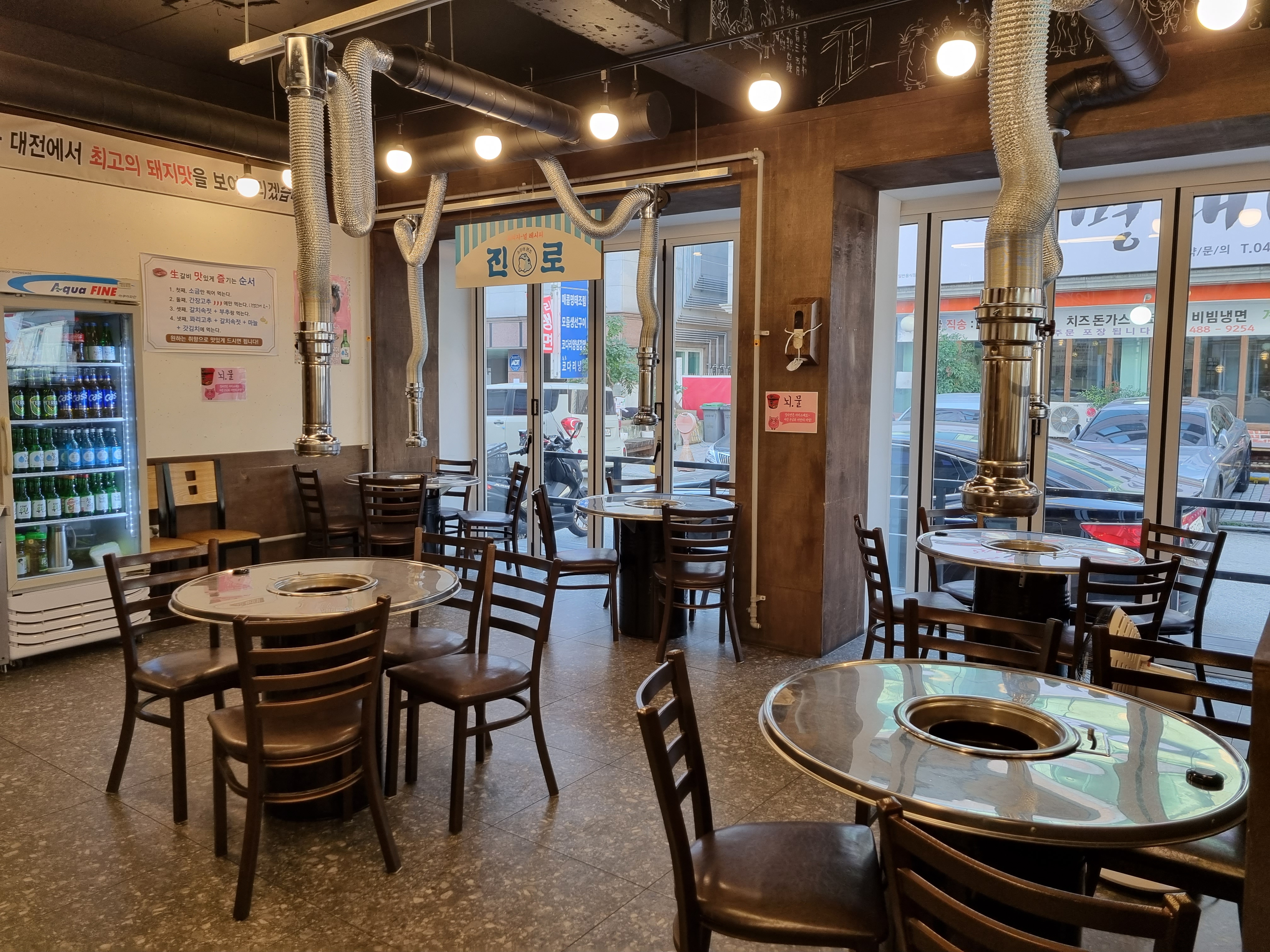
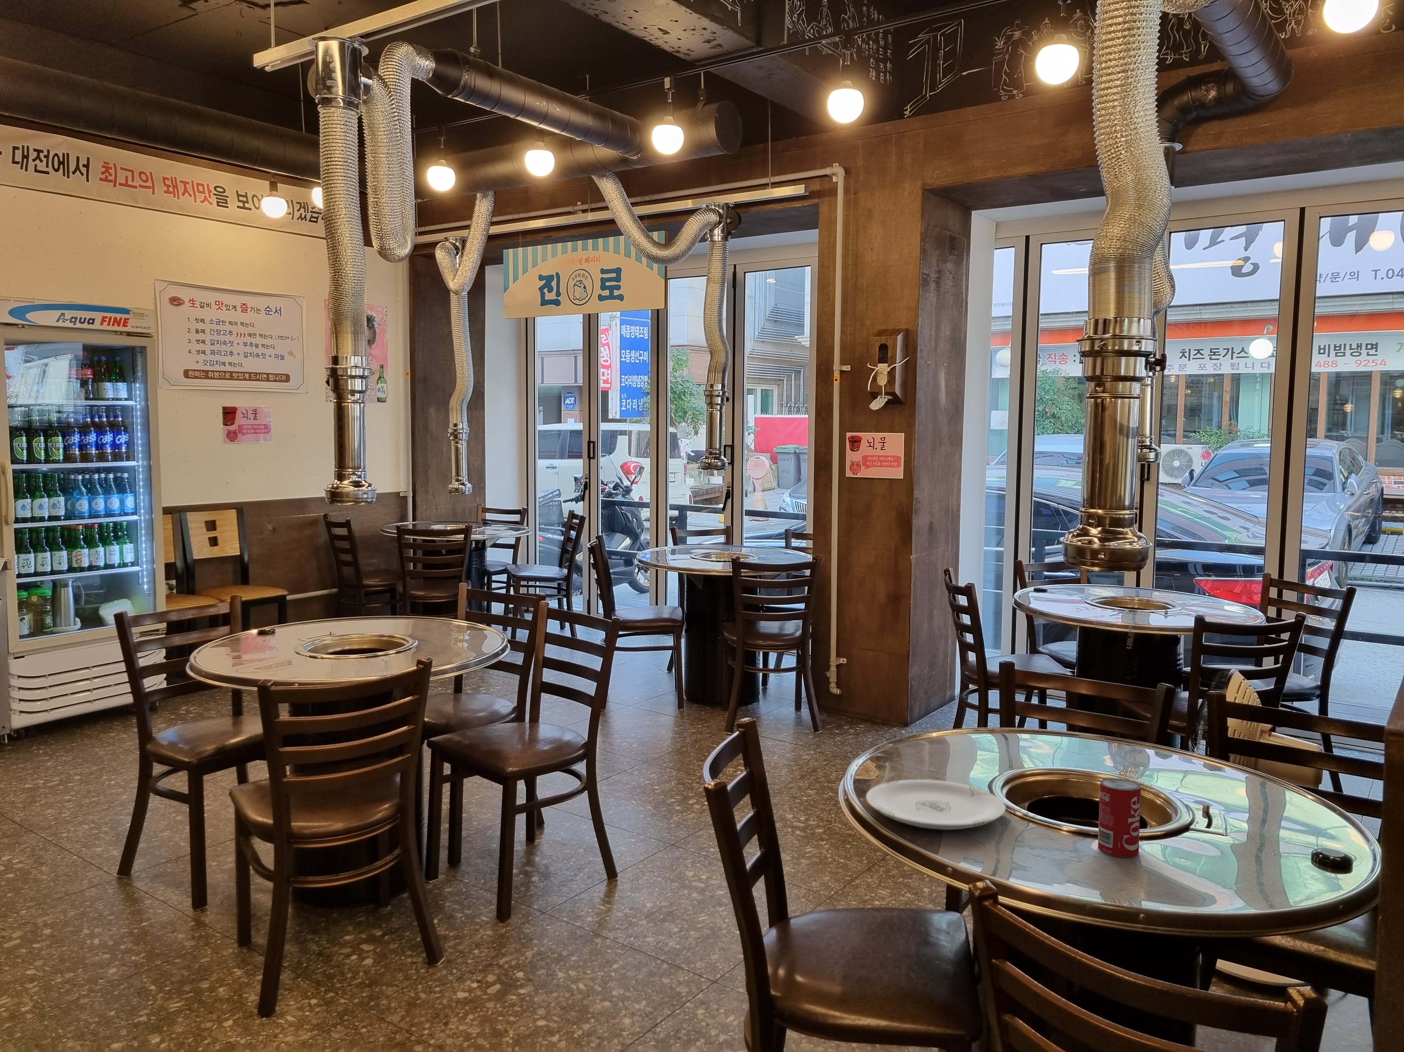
+ plate (934, 806)
+ beverage can (1119, 817)
